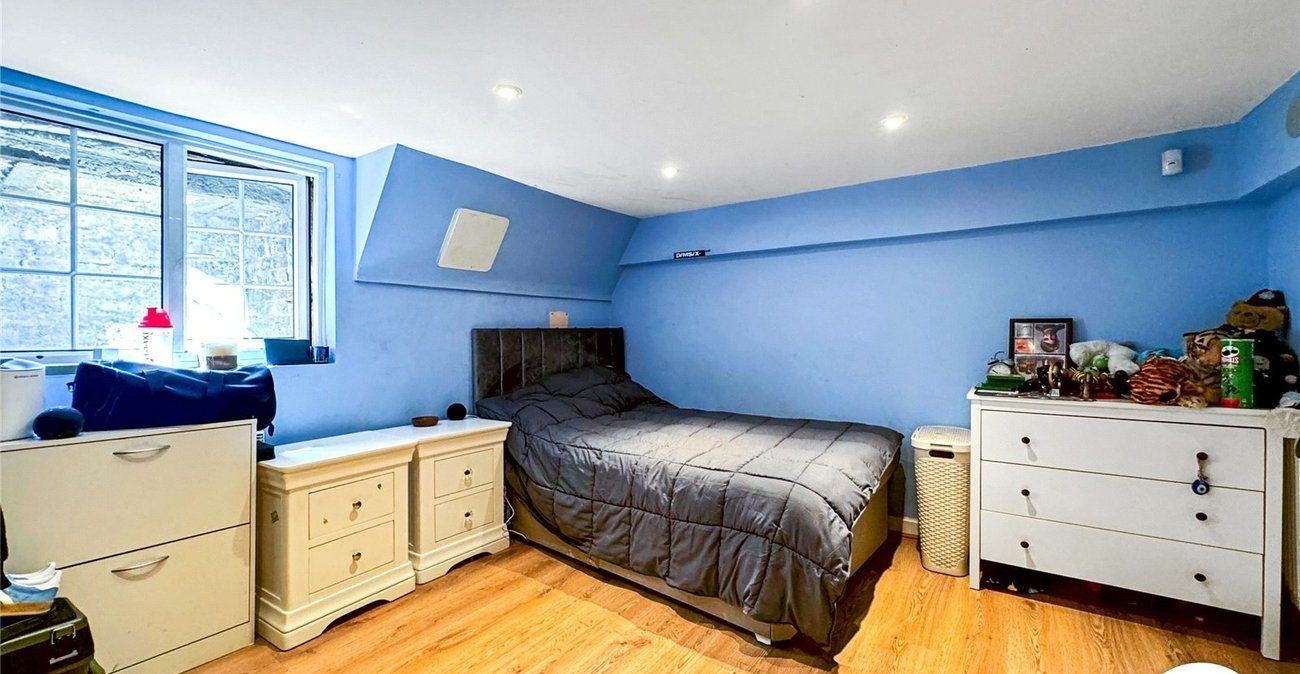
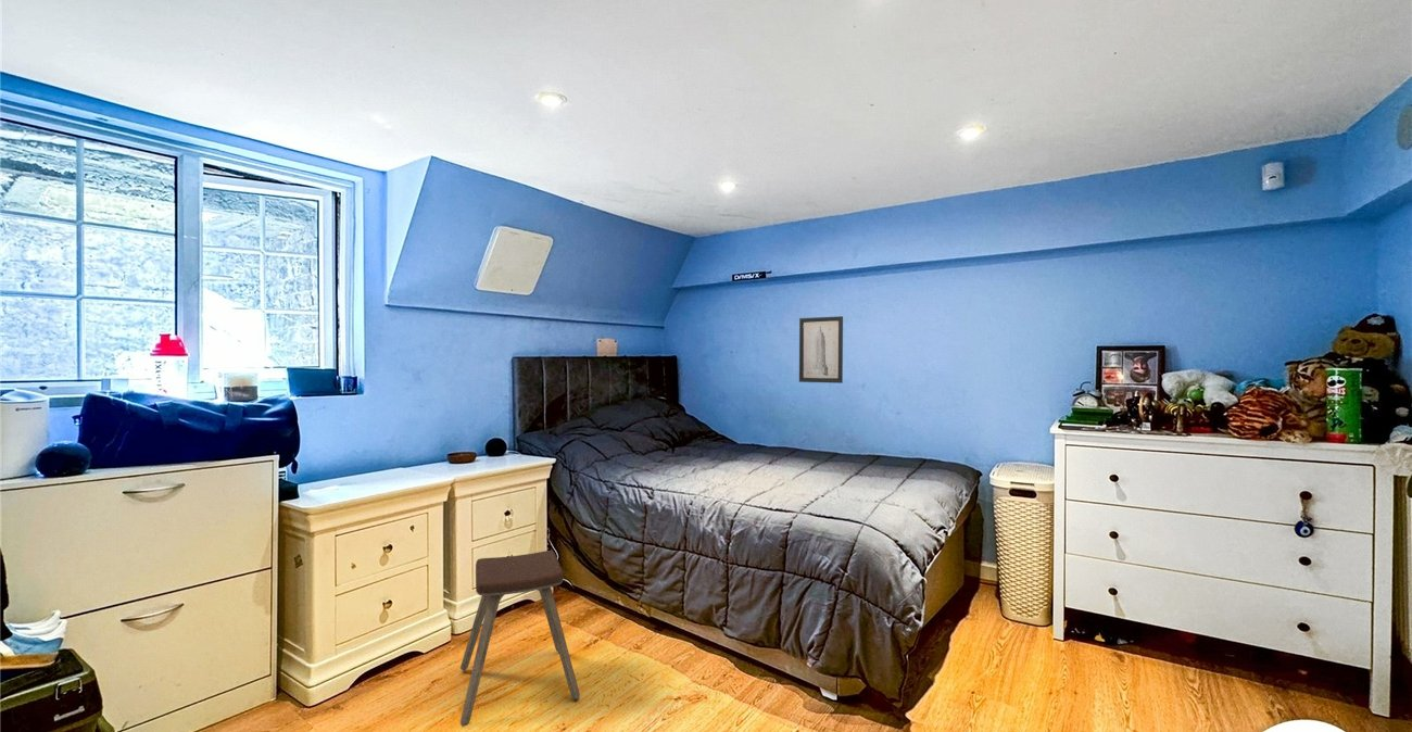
+ music stool (494, 619)
+ wall art (820, 350)
